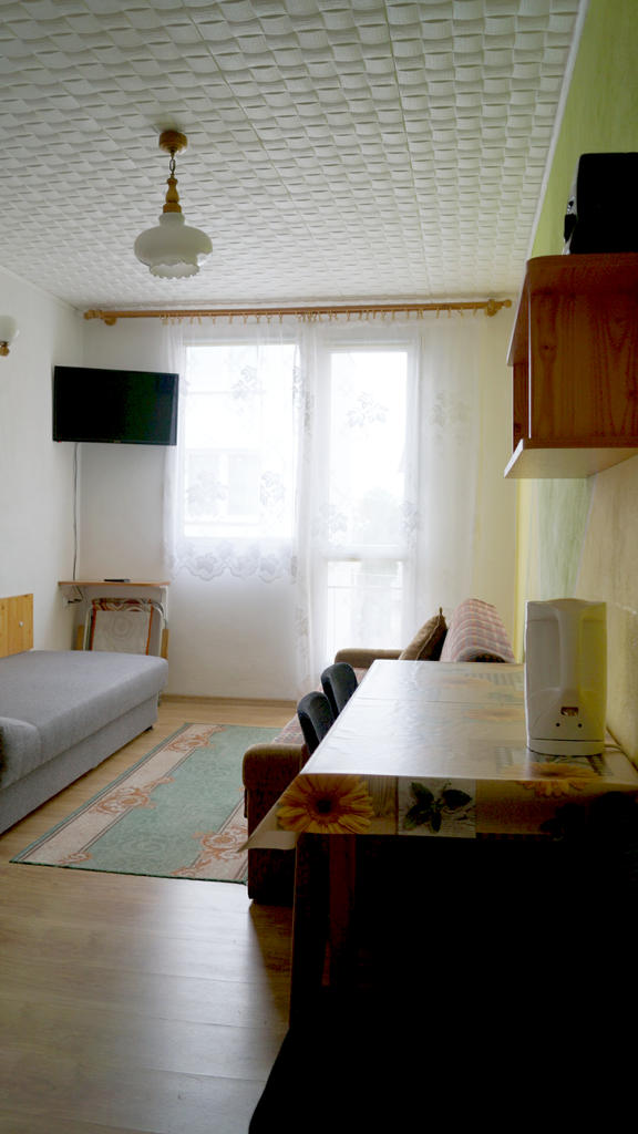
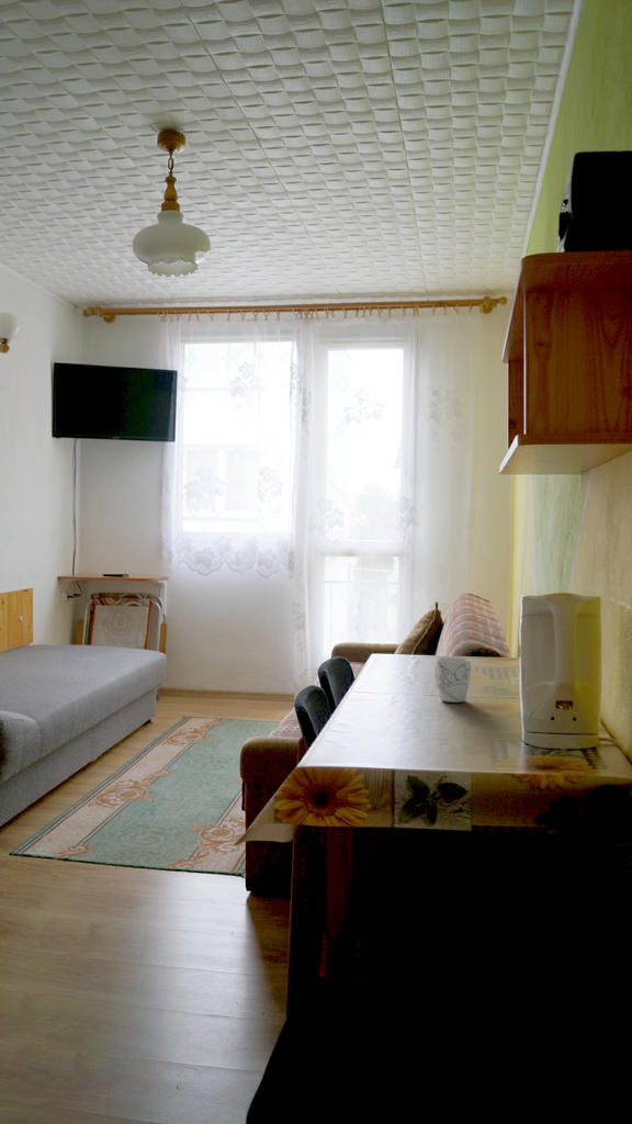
+ mug (449, 678)
